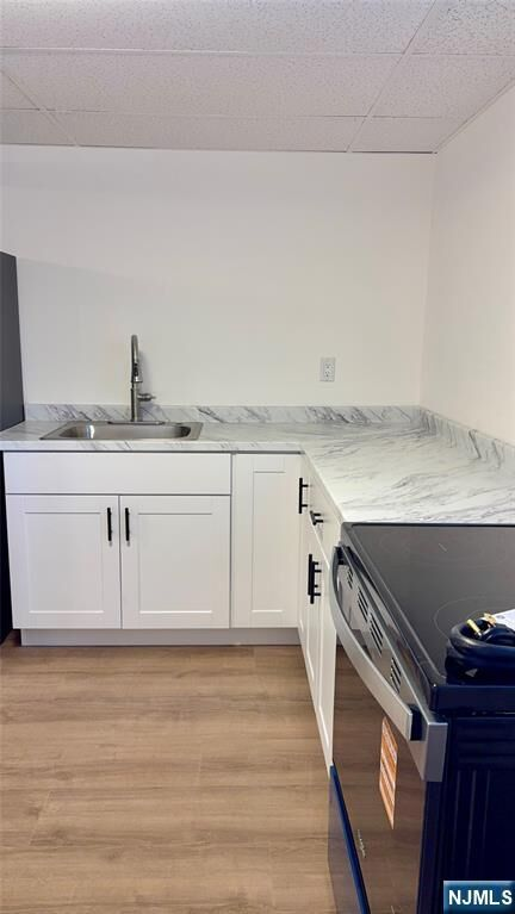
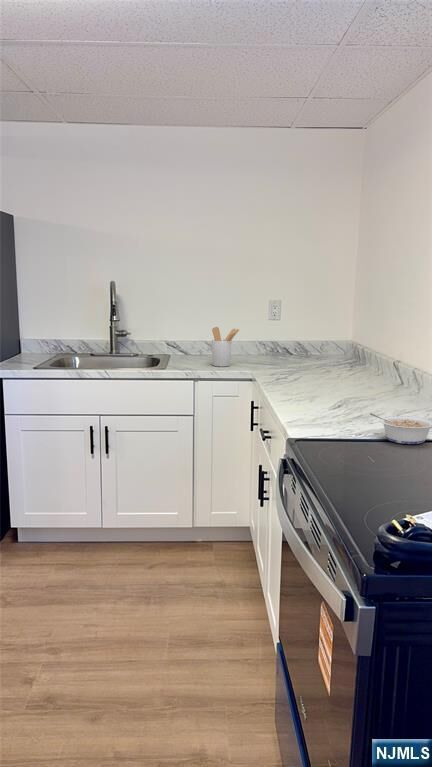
+ legume (404, 428)
+ utensil holder (225, 346)
